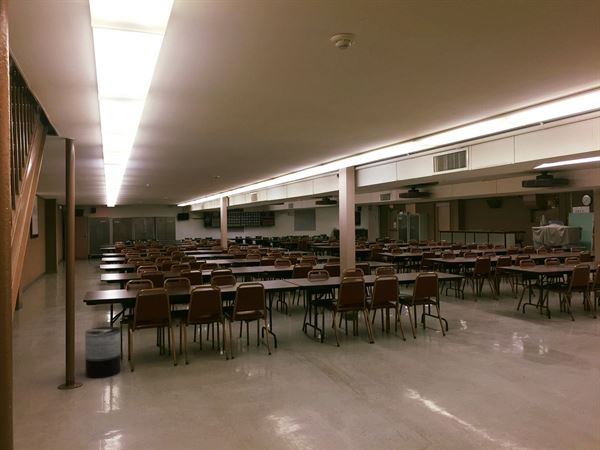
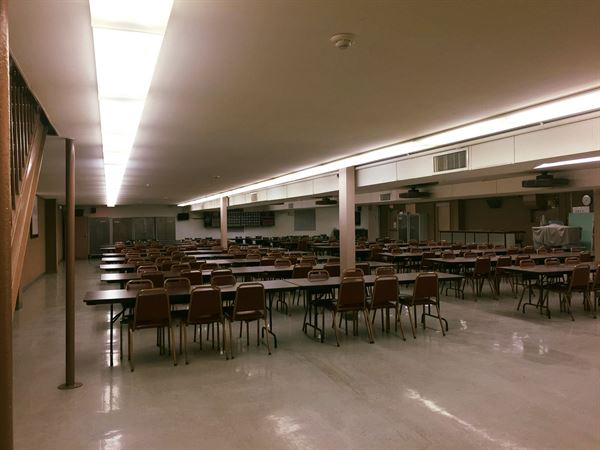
- trash can (103, 351)
